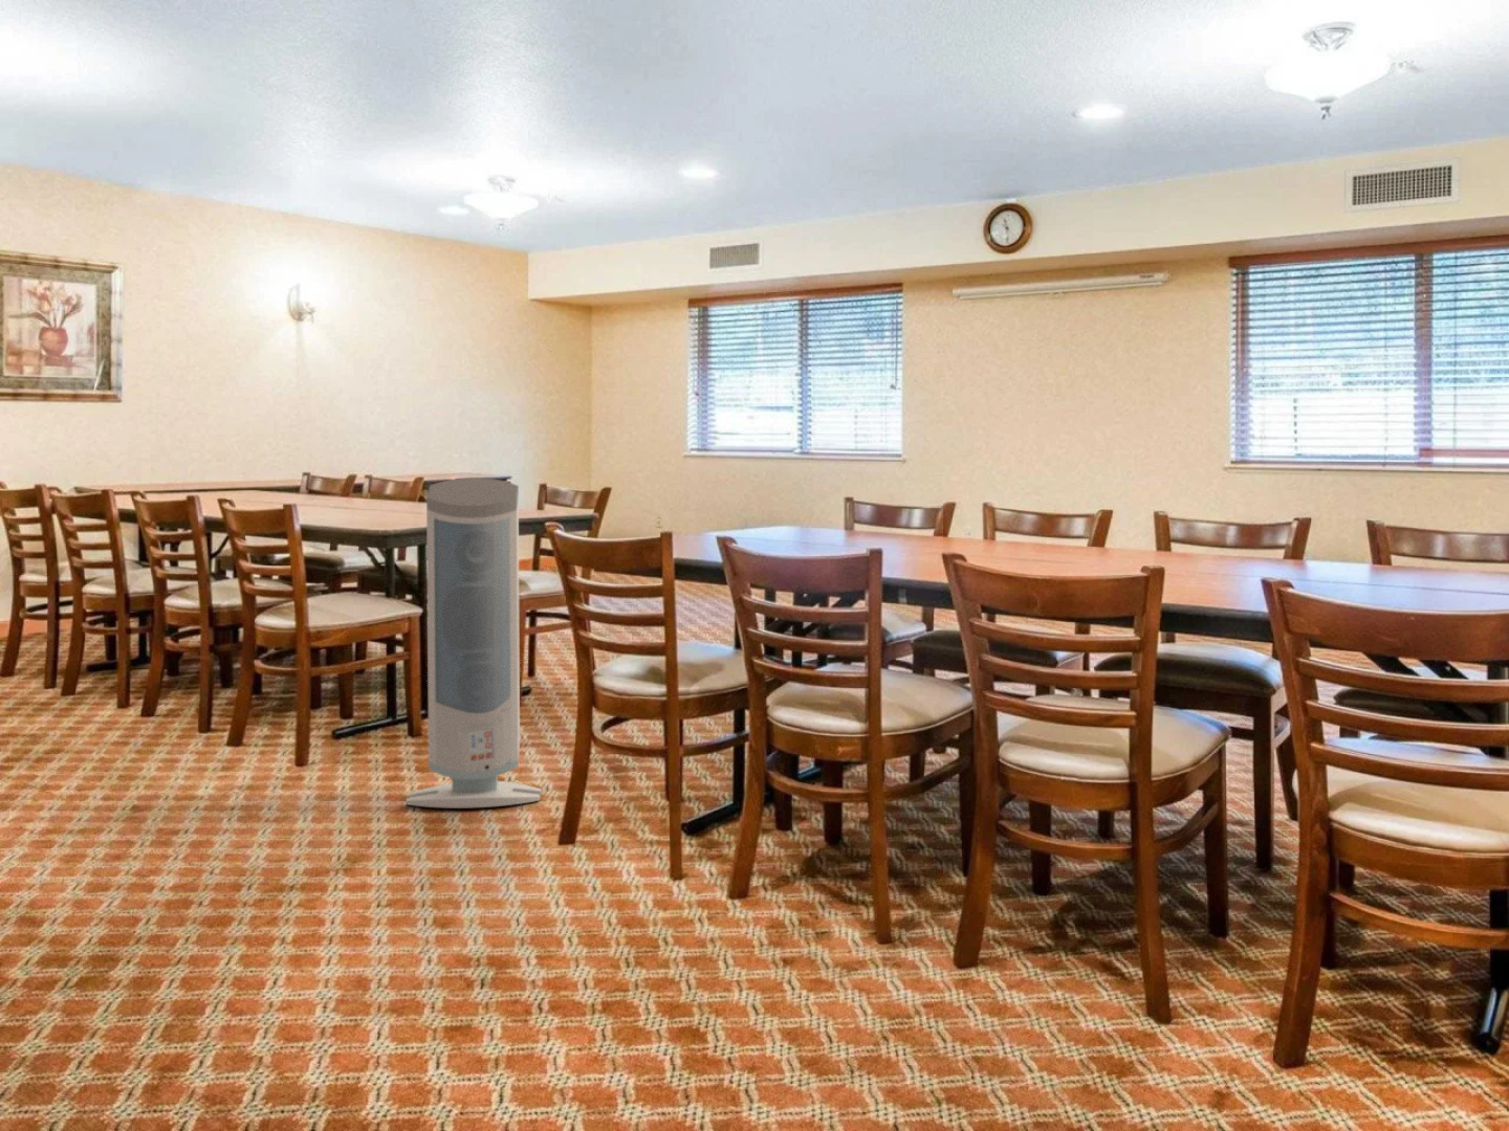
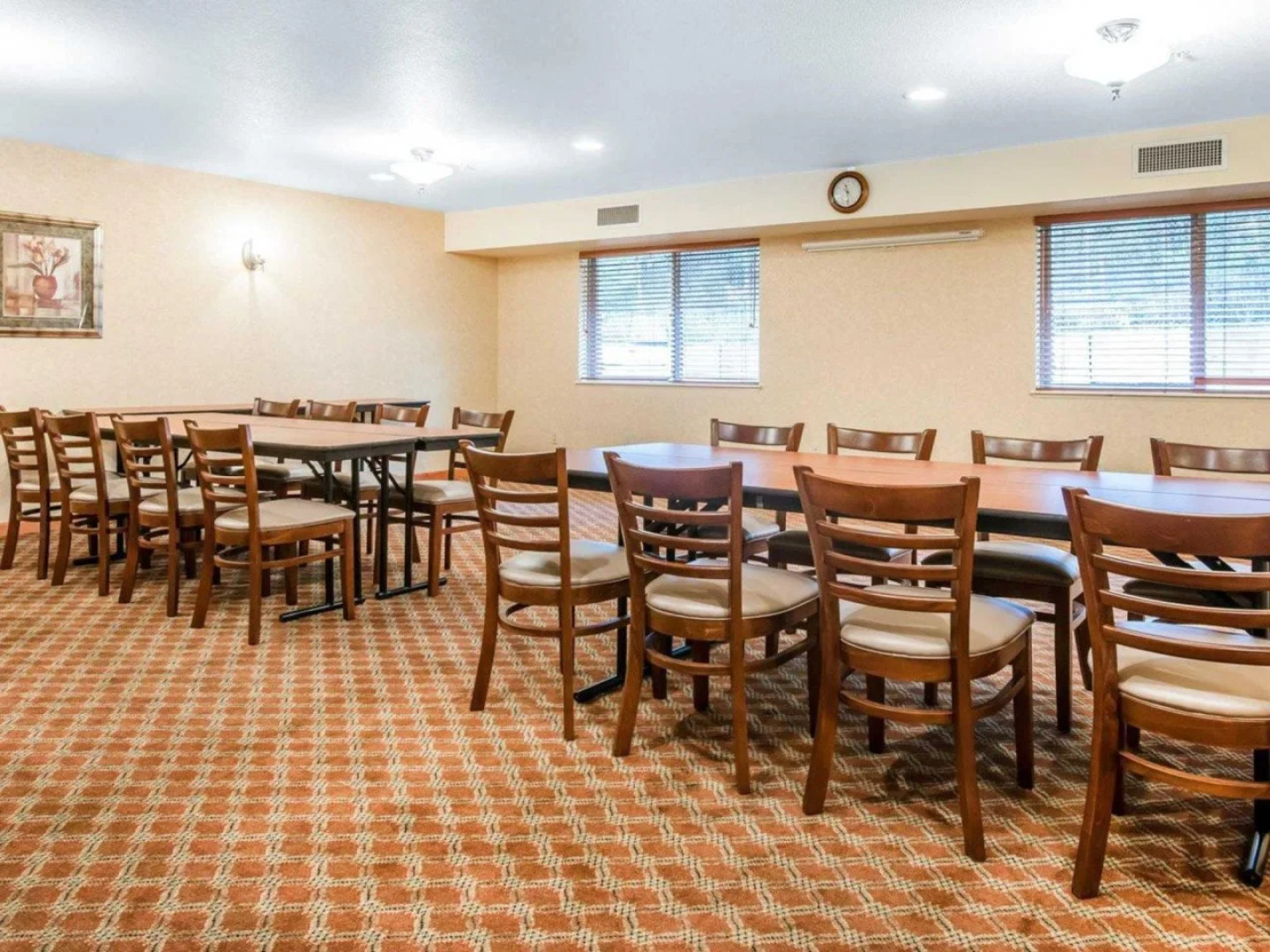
- air purifier (474, 638)
